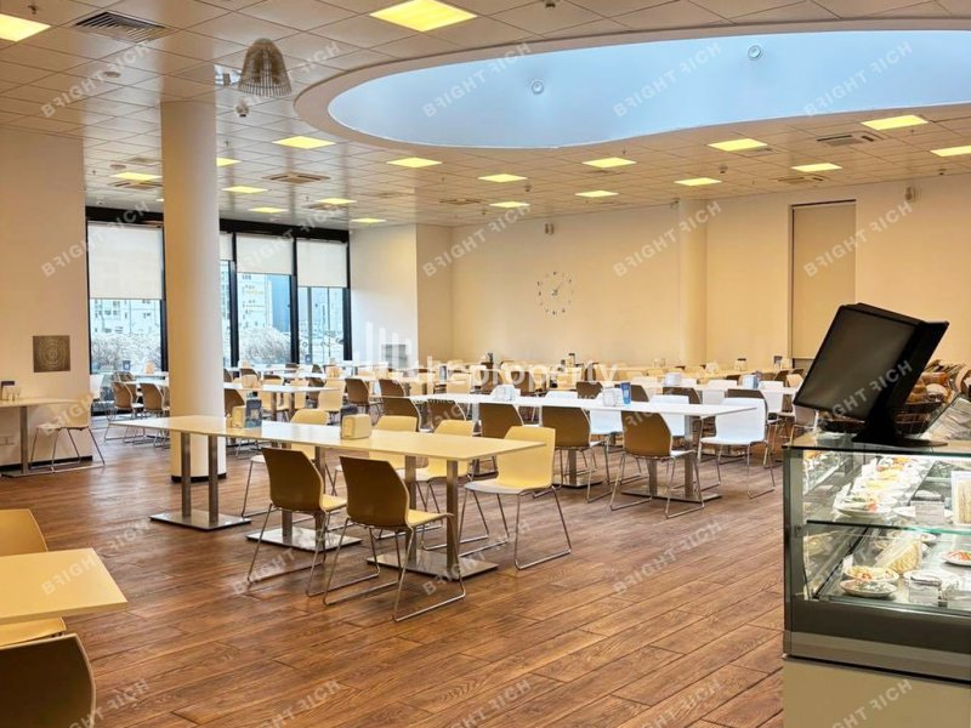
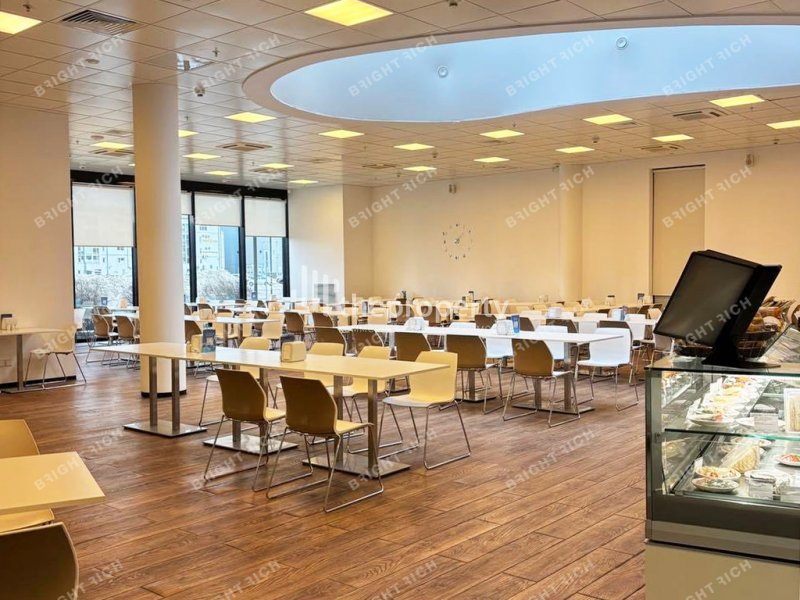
- lamp shade (263, 64)
- wall art (51, 353)
